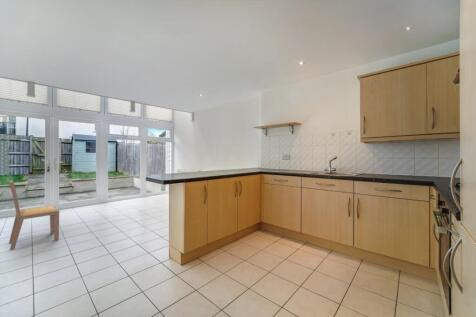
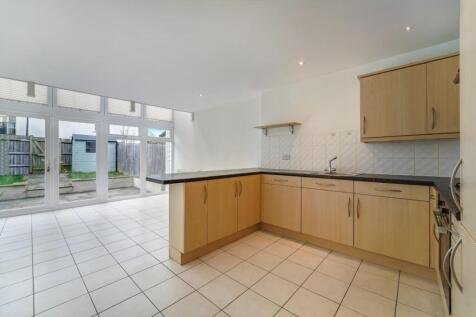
- dining chair (33, 210)
